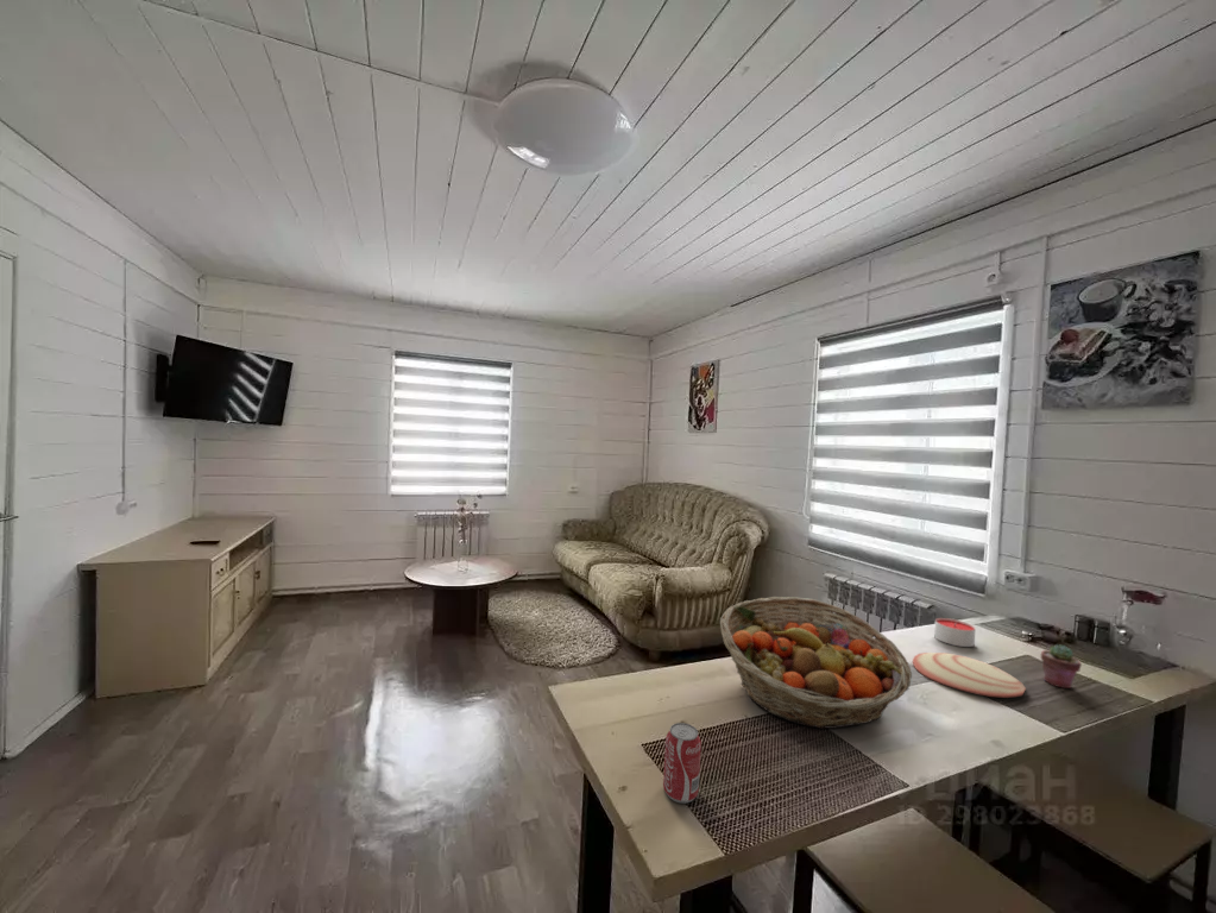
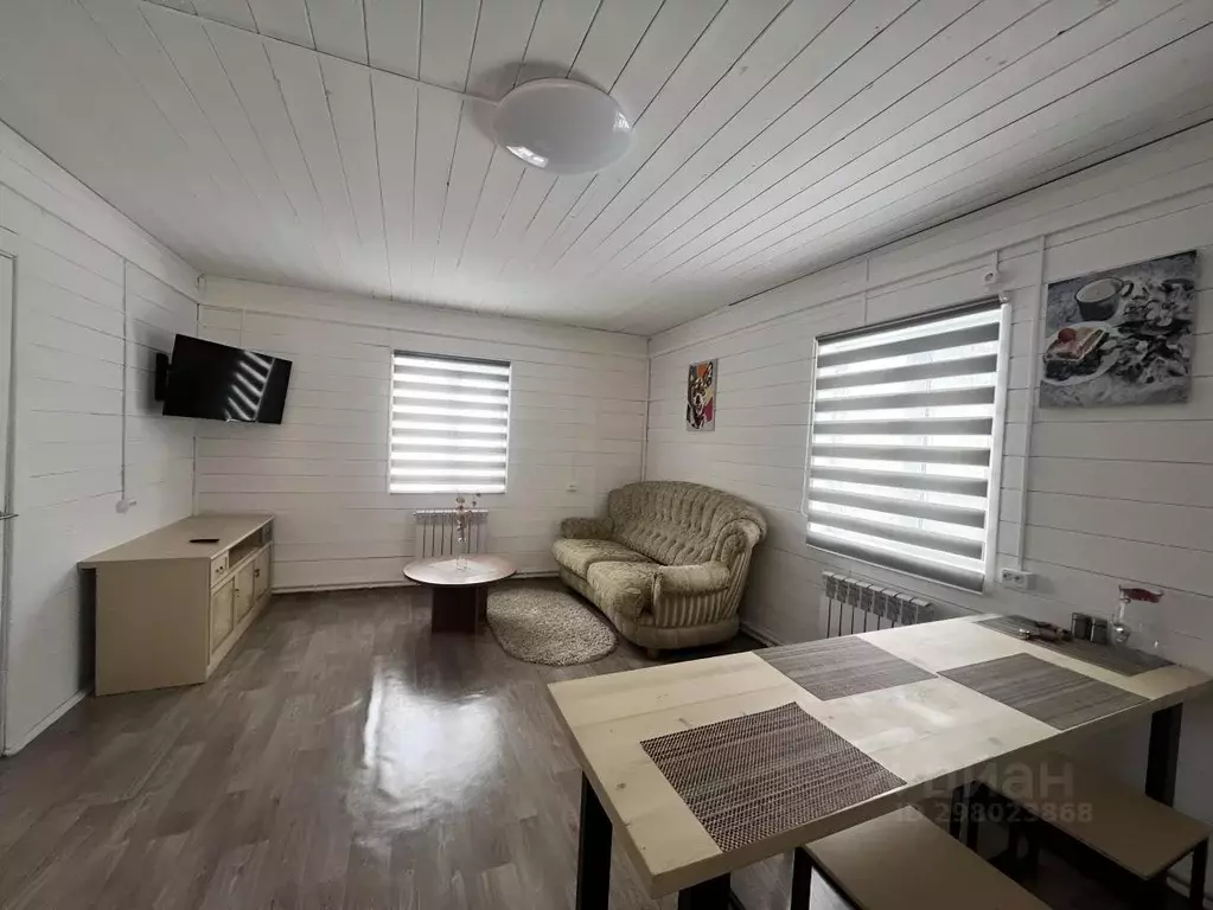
- candle (954, 631)
- potted succulent (1059, 665)
- beverage can (681, 761)
- plate (965, 669)
- fruit basket (809, 656)
